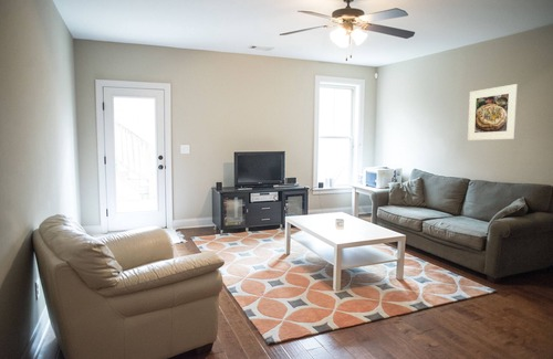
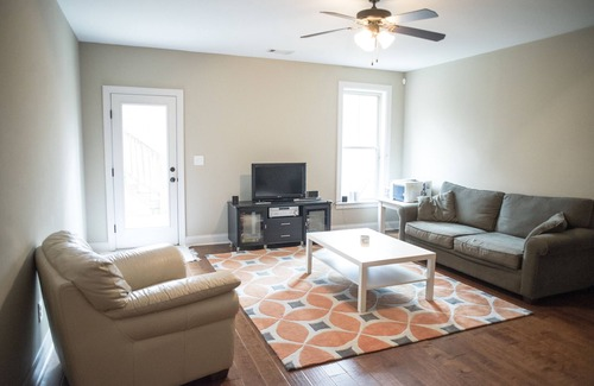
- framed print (491, 114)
